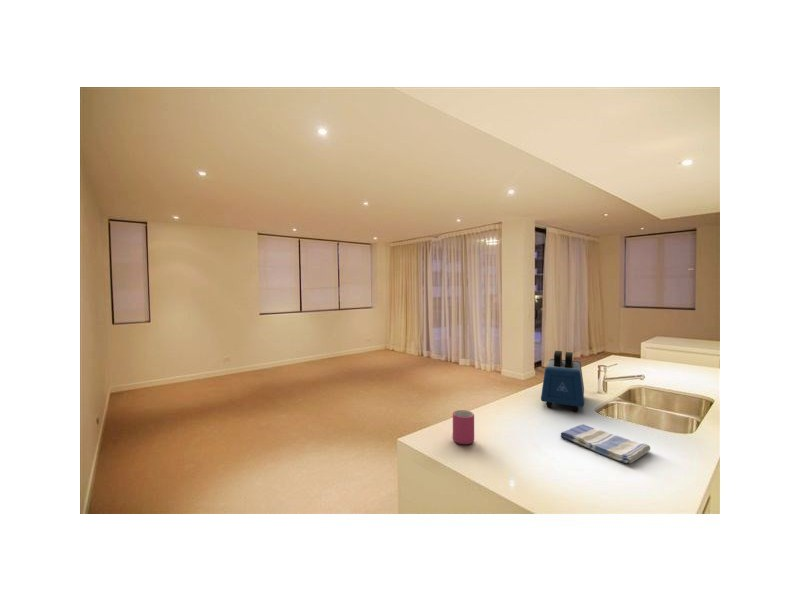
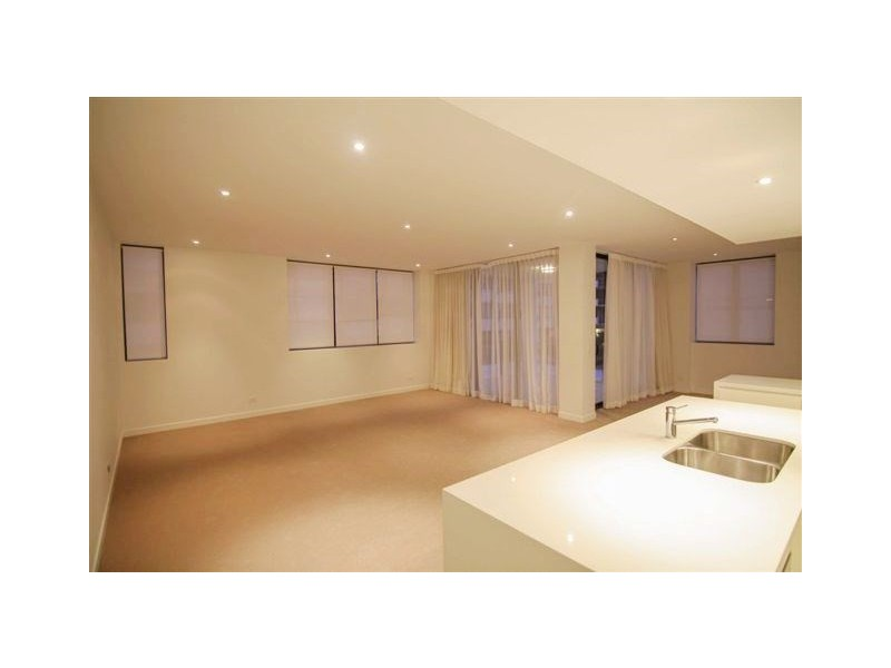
- dish towel (603, 440)
- mug (461, 425)
- toaster (563, 376)
